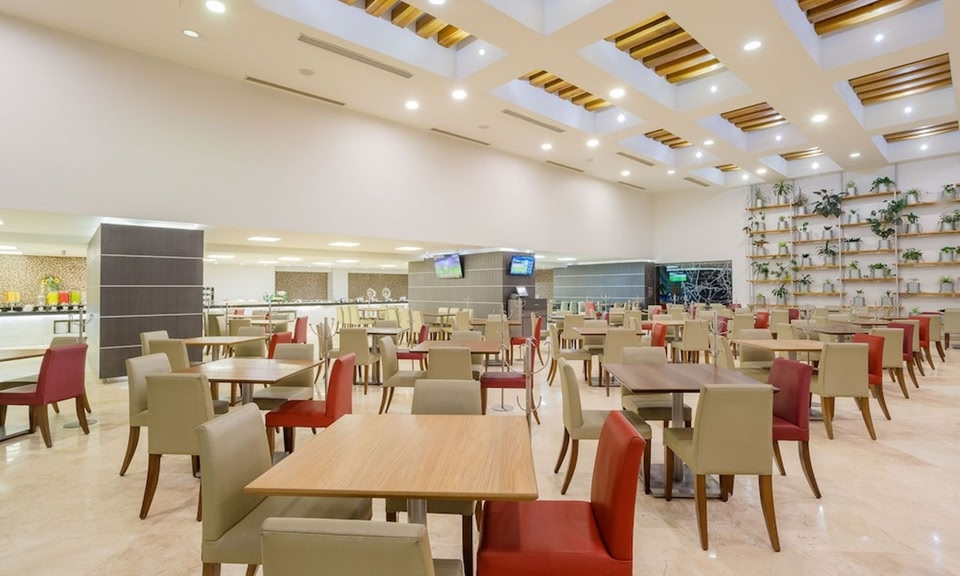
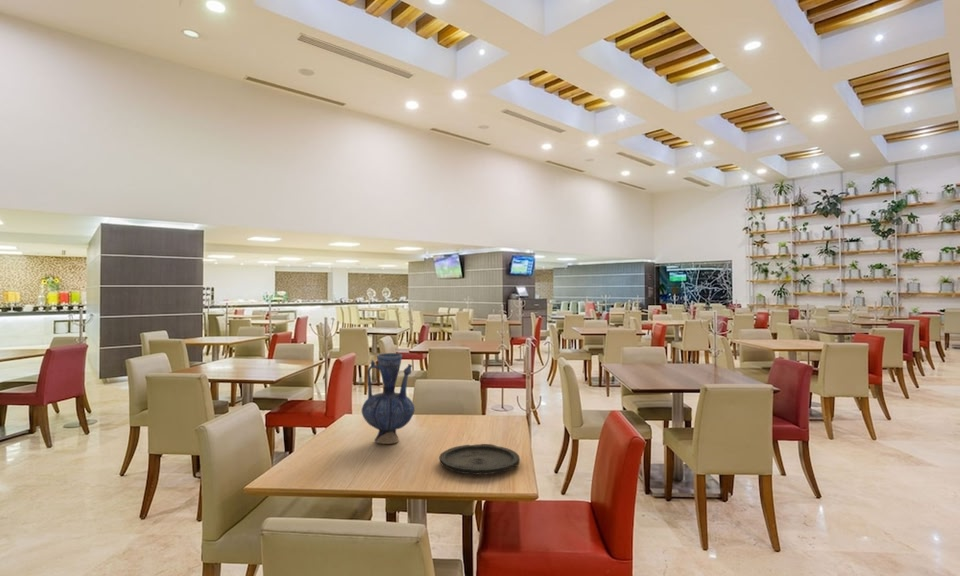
+ vase (388, 397)
+ plate (479, 459)
